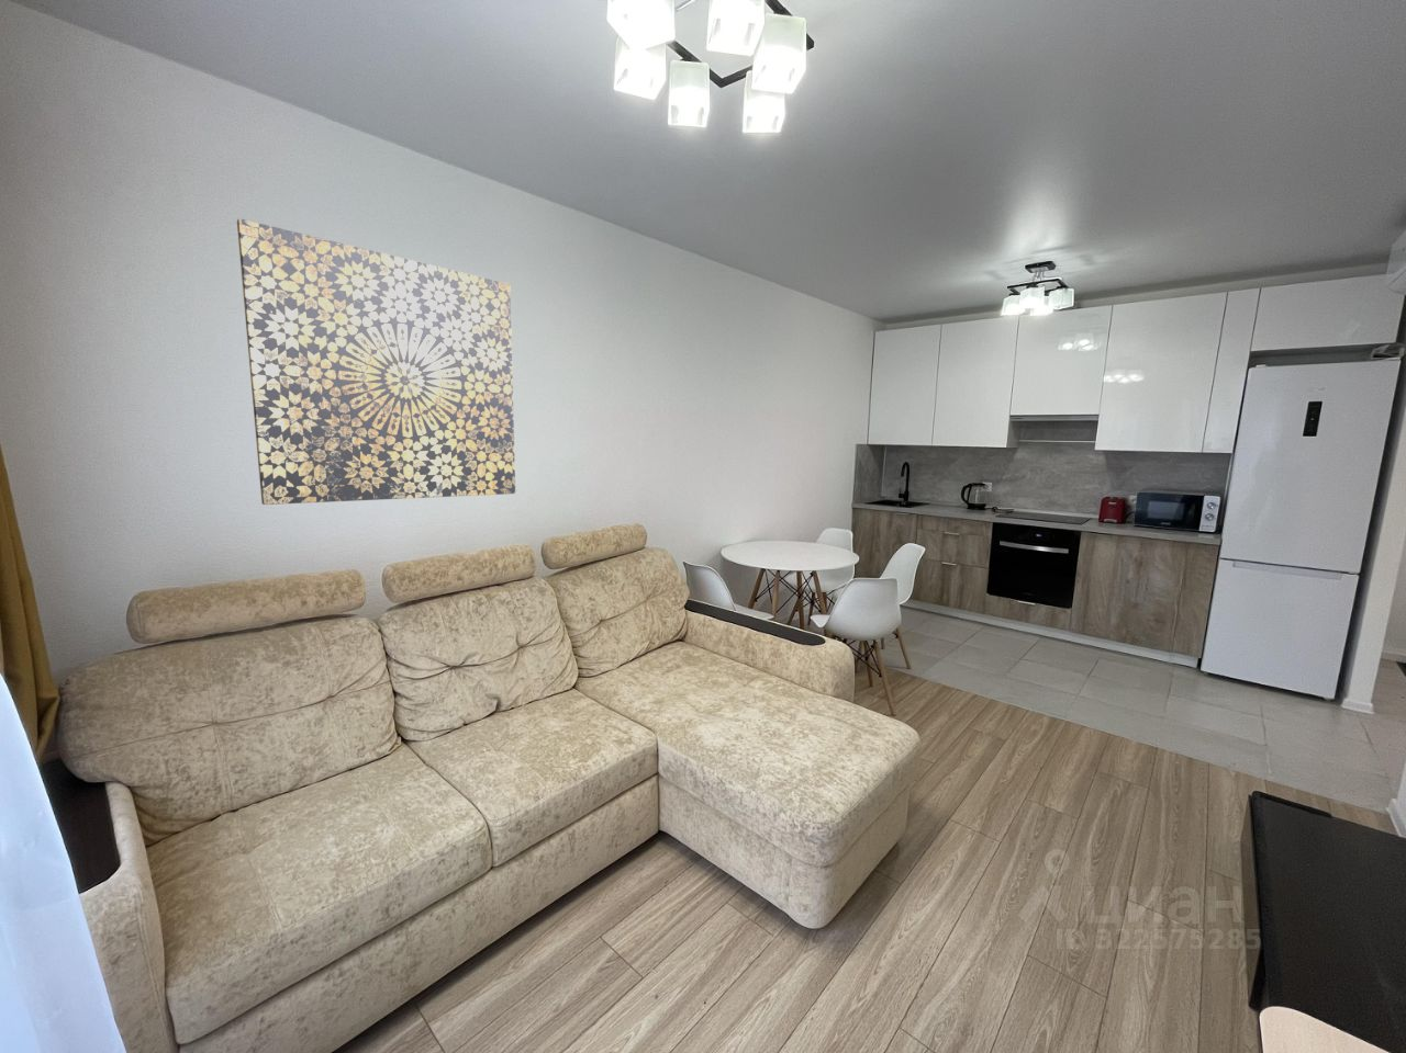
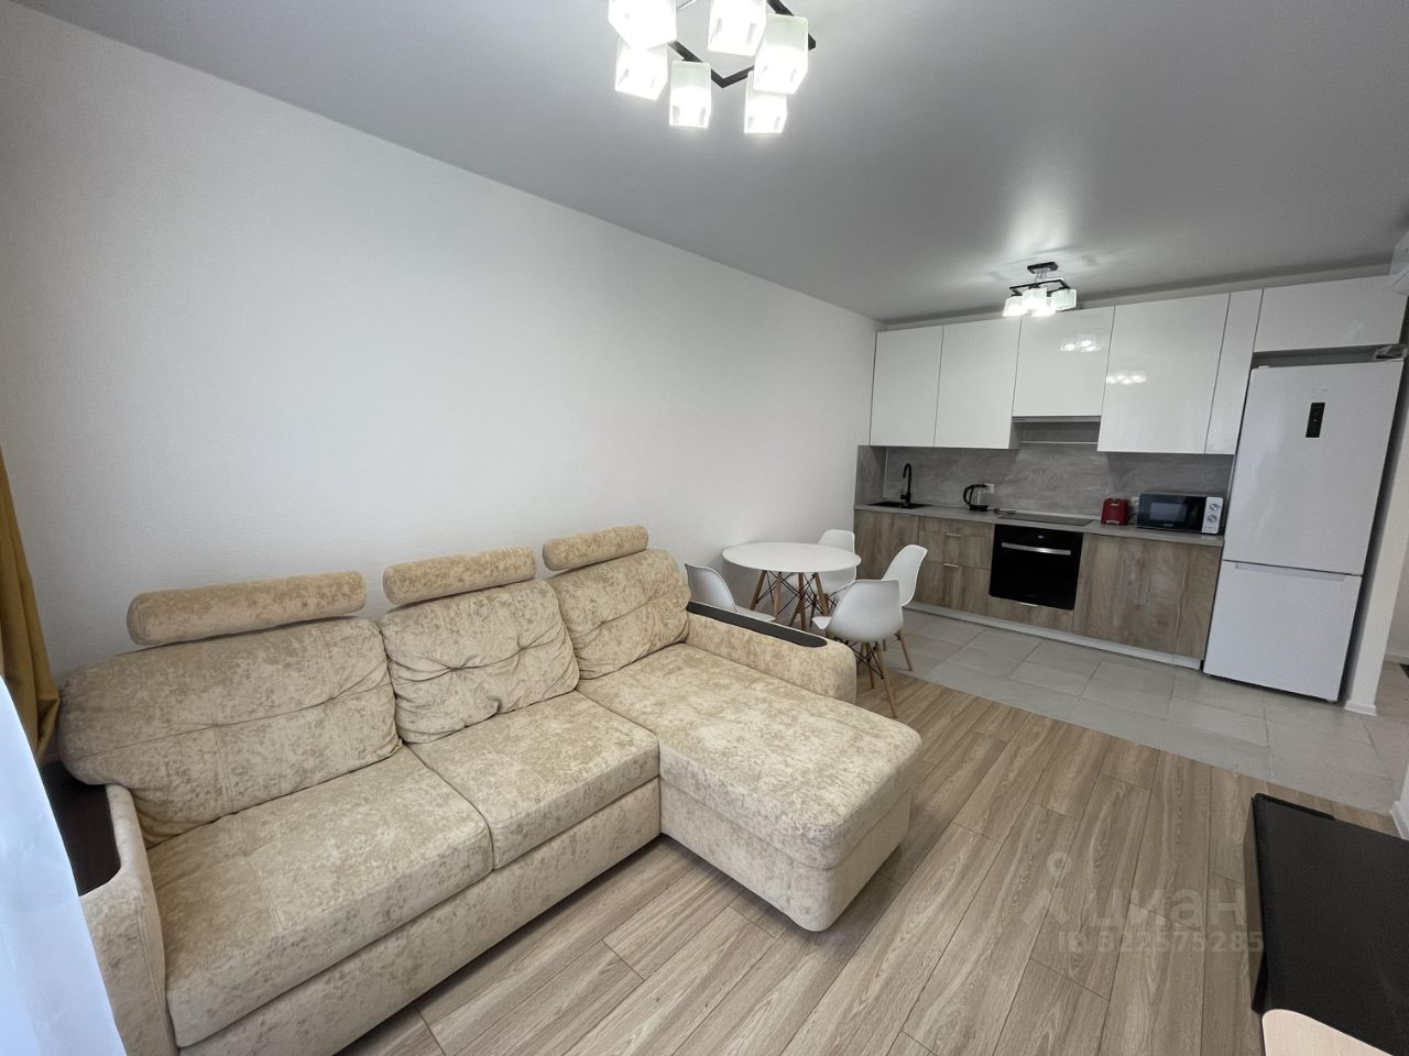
- wall art (400, 380)
